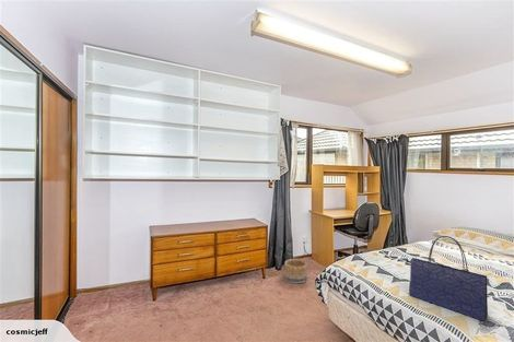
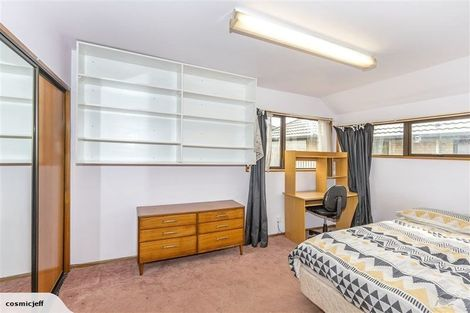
- basket (295, 270)
- tote bag (442, 269)
